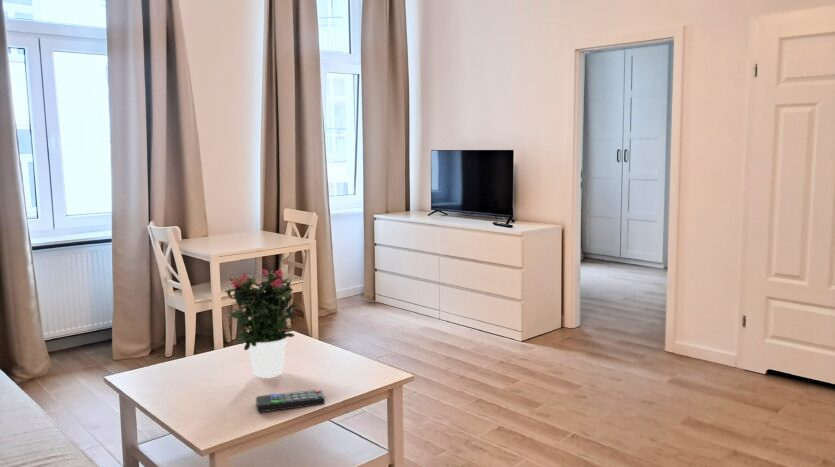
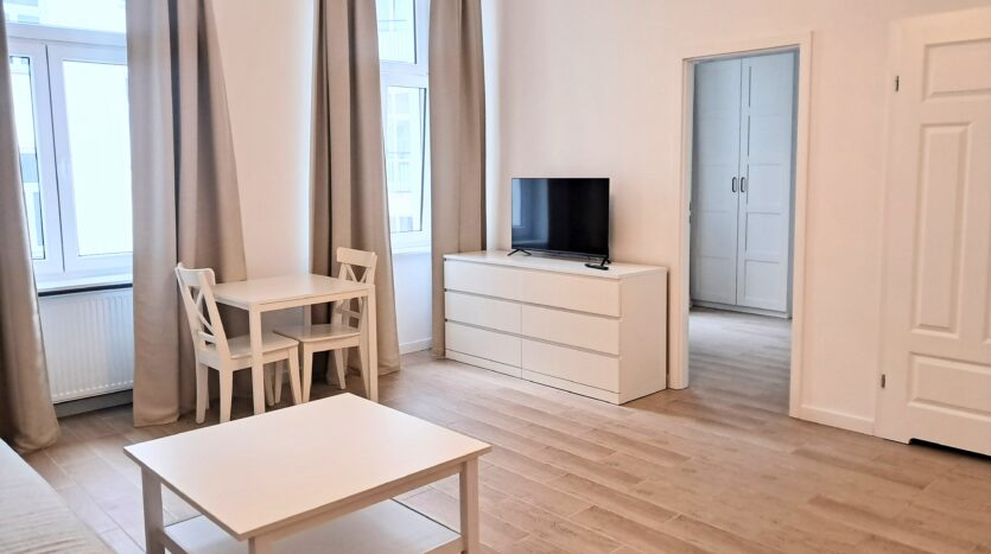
- remote control (290, 399)
- potted flower (264, 322)
